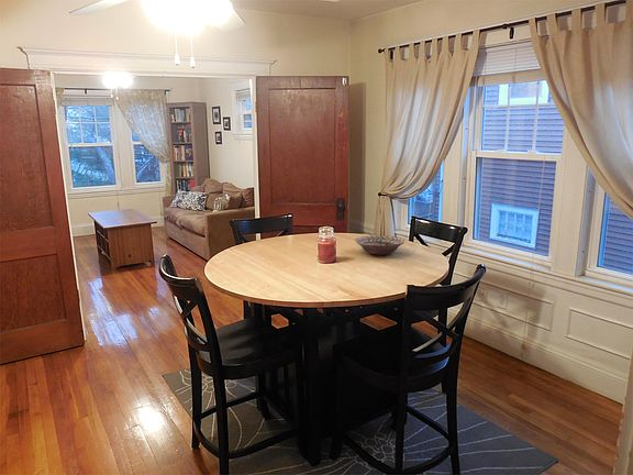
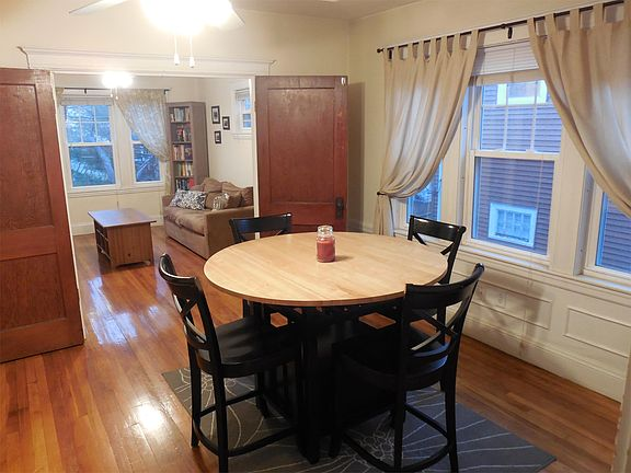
- decorative bowl (379, 245)
